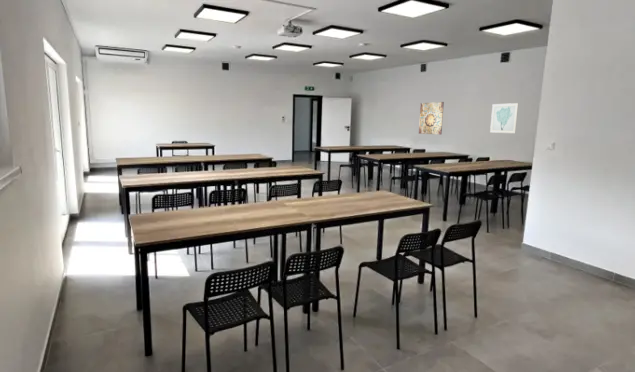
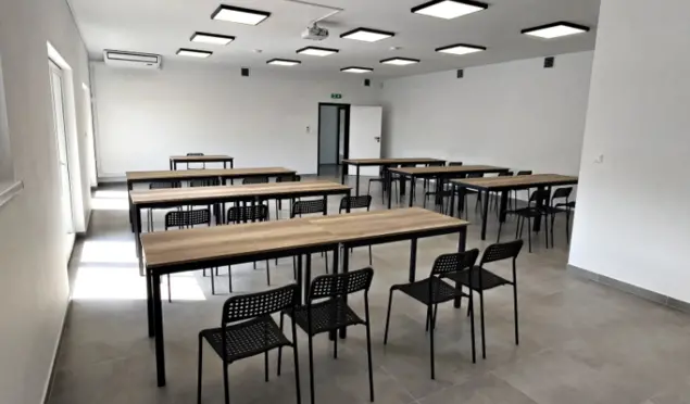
- wall art (430, 118)
- wall art (503, 118)
